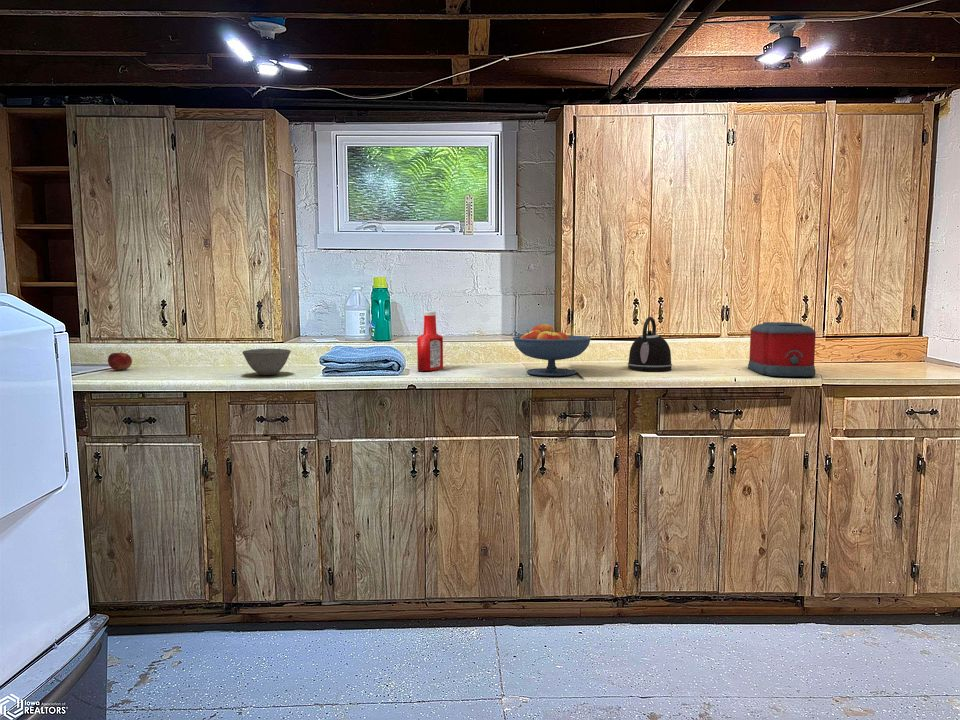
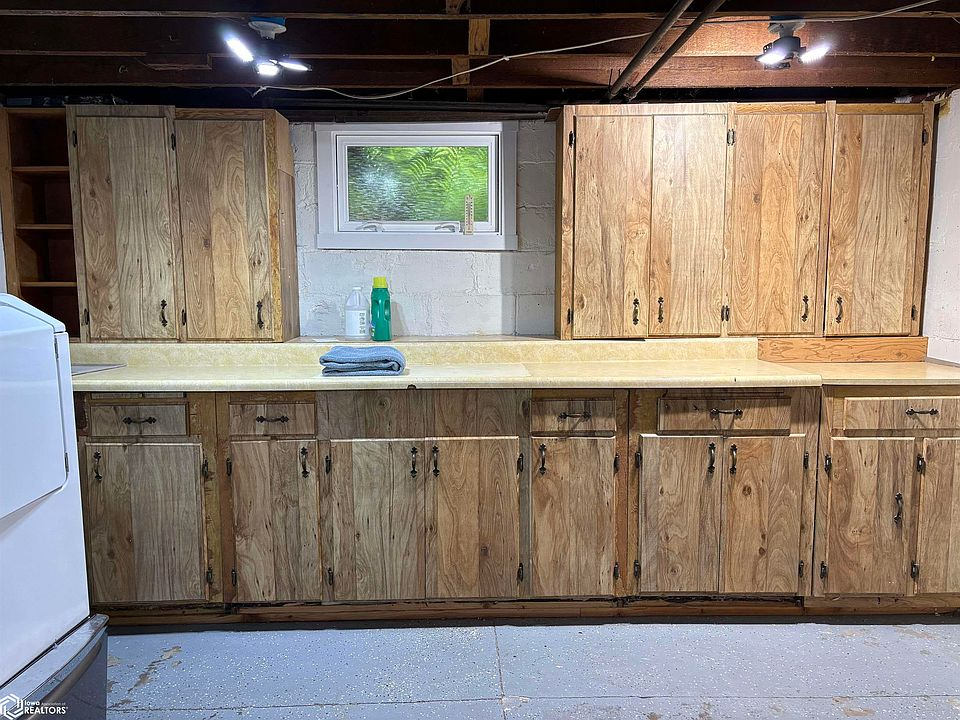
- kettle (650, 342)
- fruit bowl (551, 348)
- soap bottle (430, 340)
- fruit (119, 360)
- toaster (780, 347)
- bowl (267, 362)
